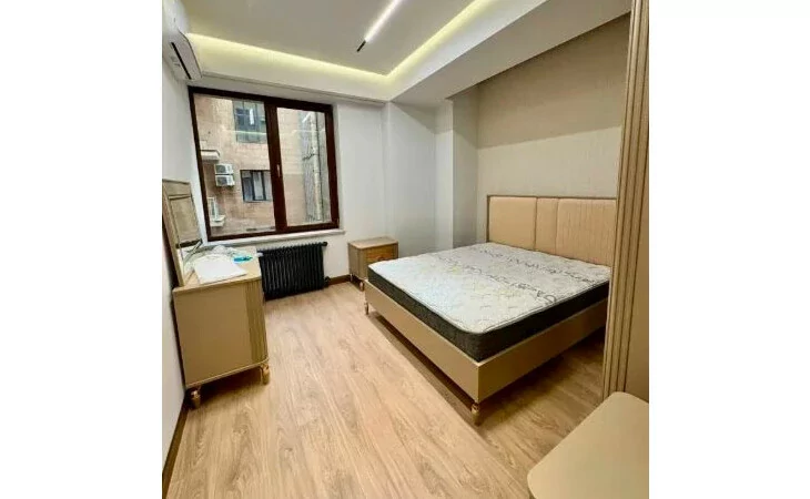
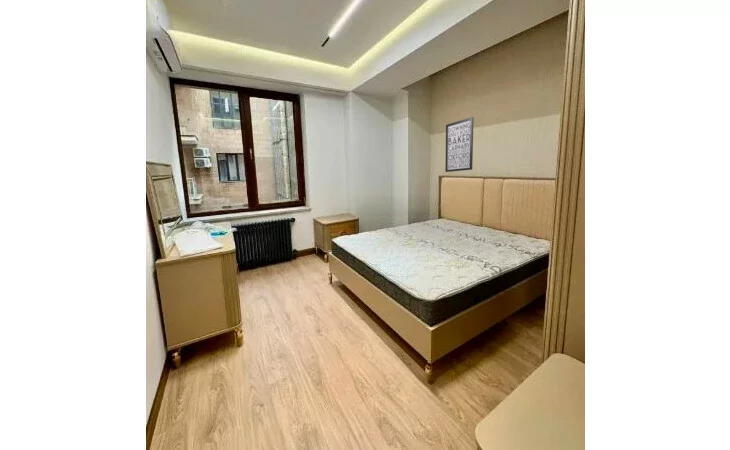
+ wall art (458, 146)
